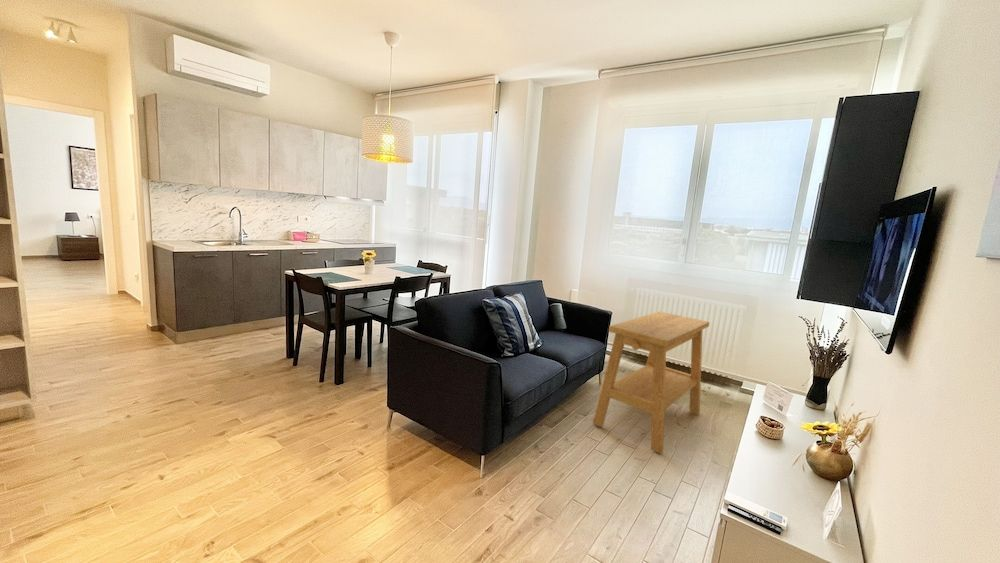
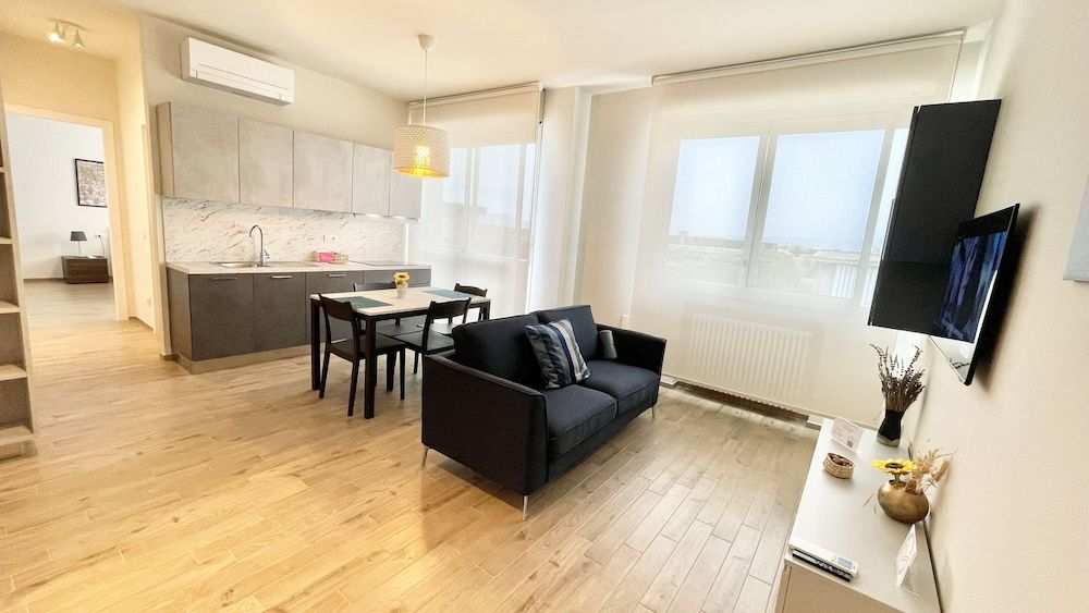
- side table (655, 372)
